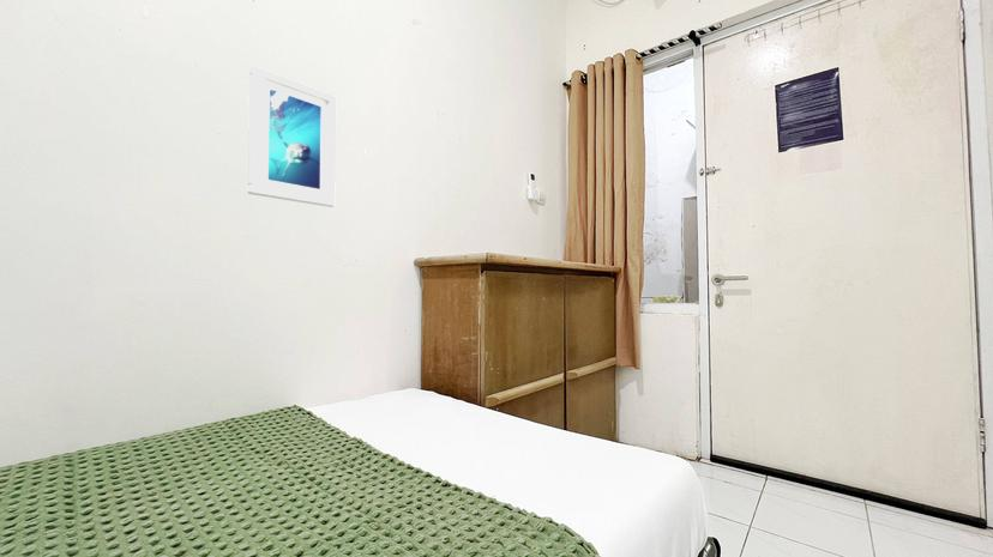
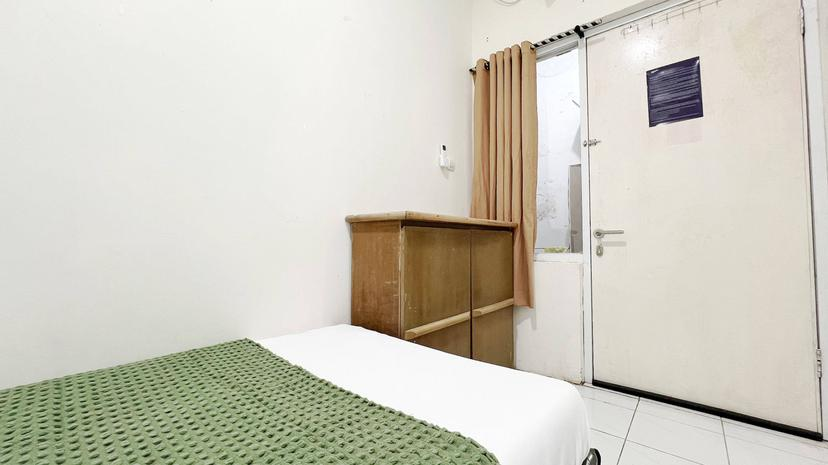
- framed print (295, 141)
